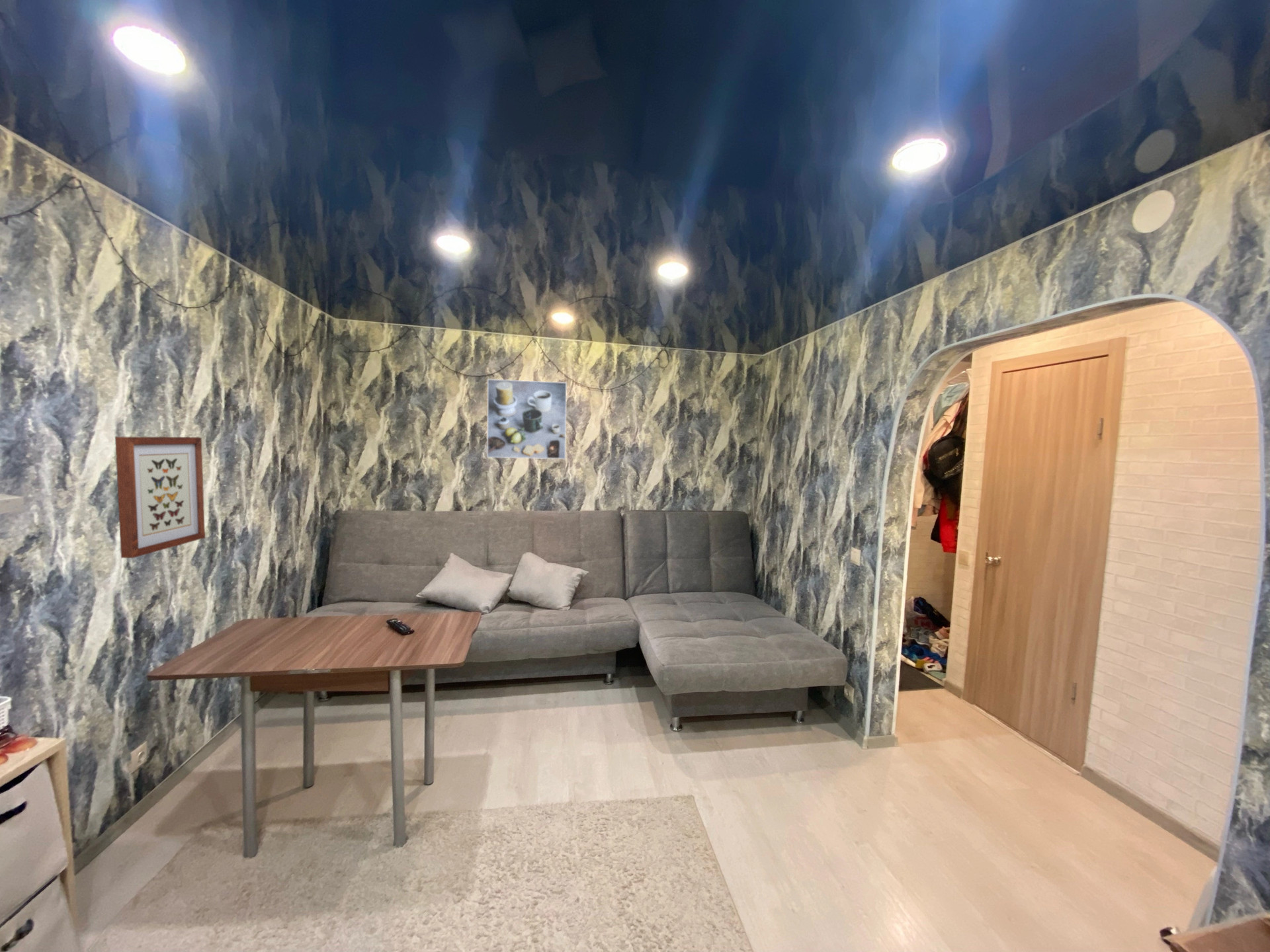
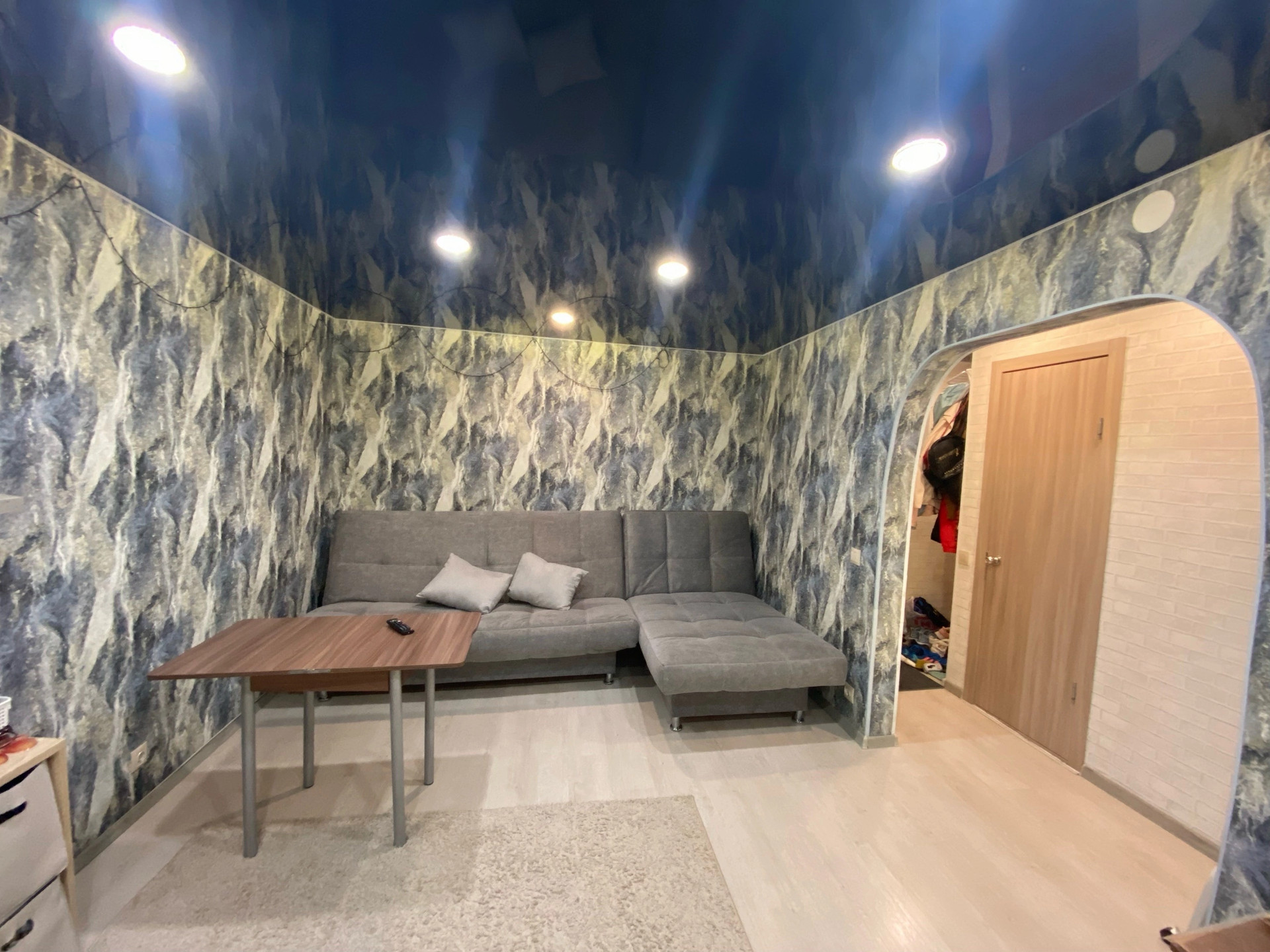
- wall art (165, 492)
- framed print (527, 419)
